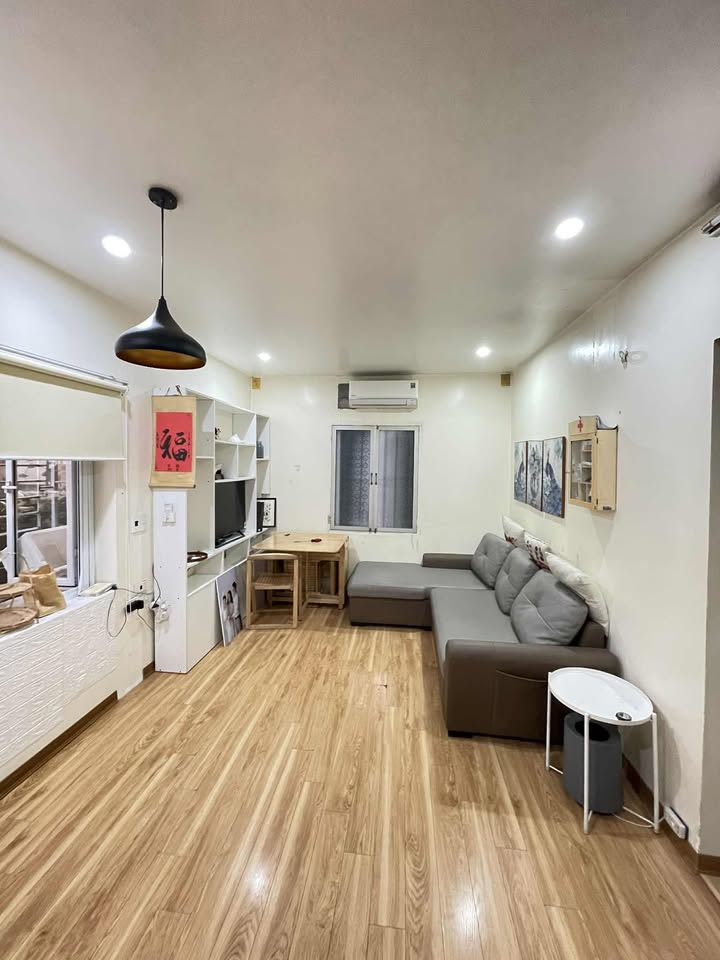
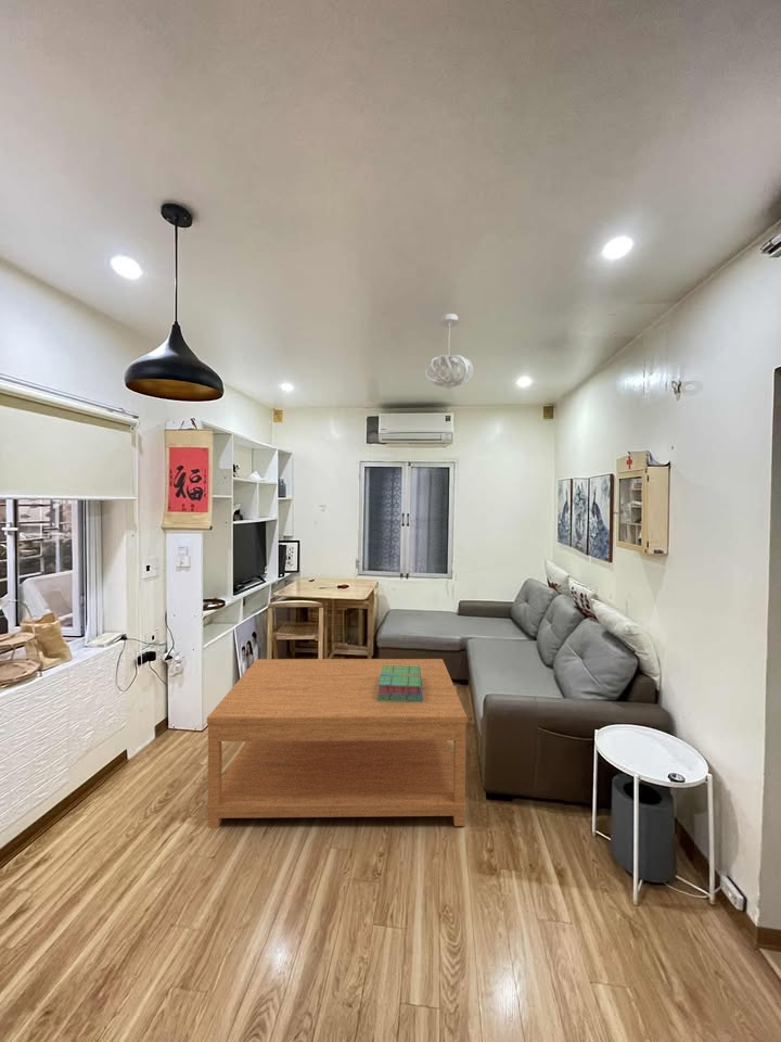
+ stack of books (400, 682)
+ coffee table (344, 729)
+ pendant light (449, 355)
